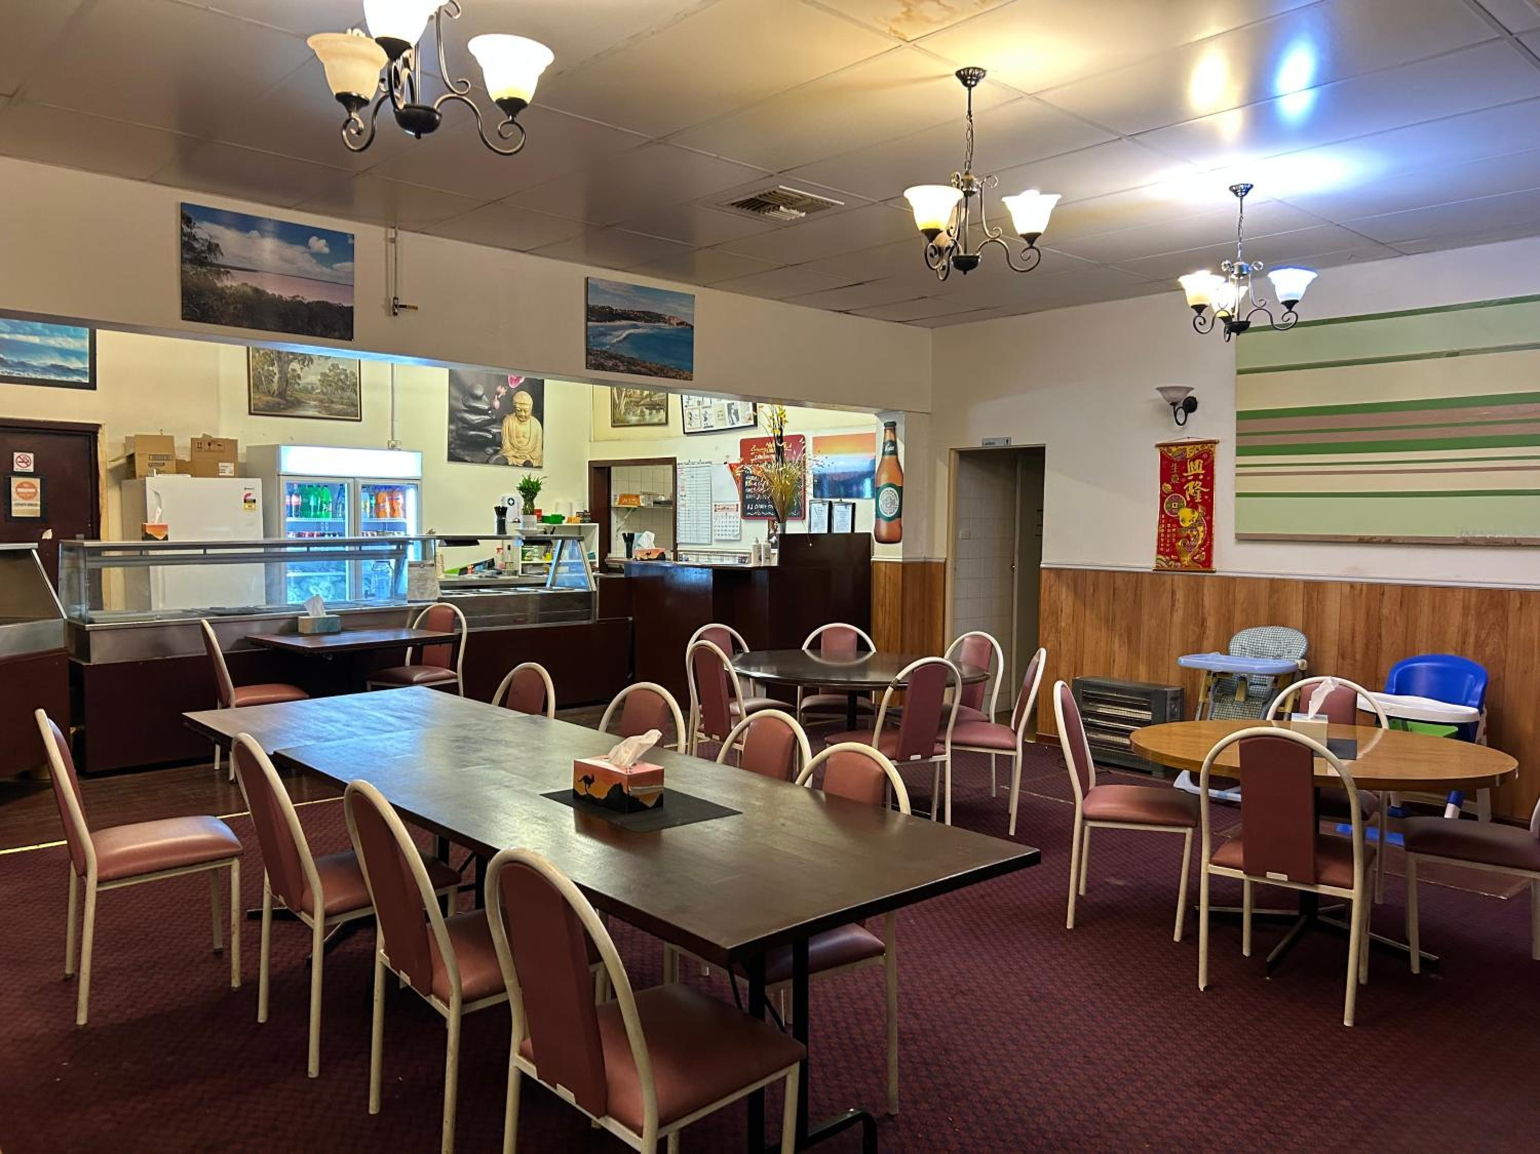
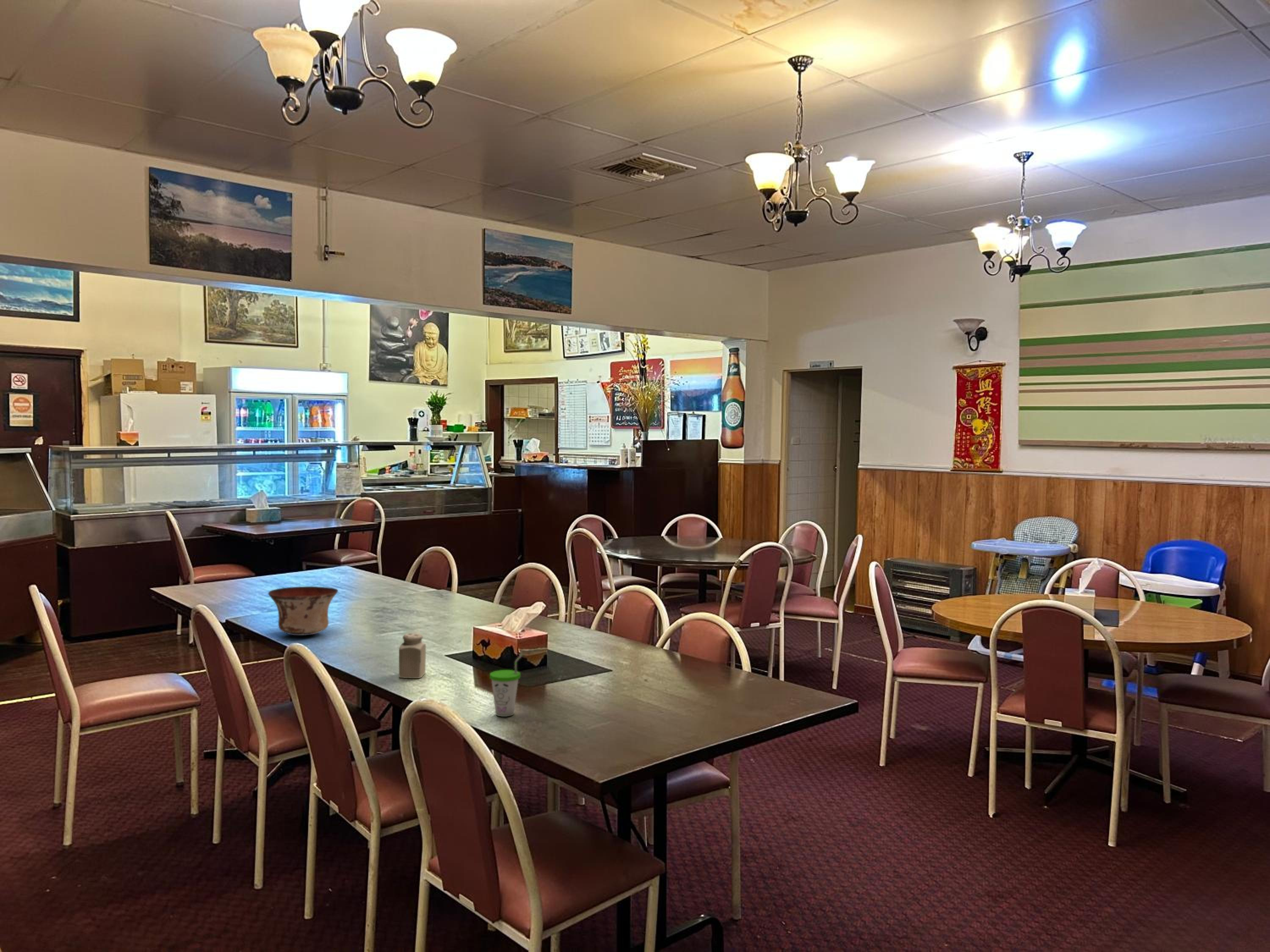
+ bowl (304, 612)
+ cup (505, 685)
+ salt shaker (412, 655)
